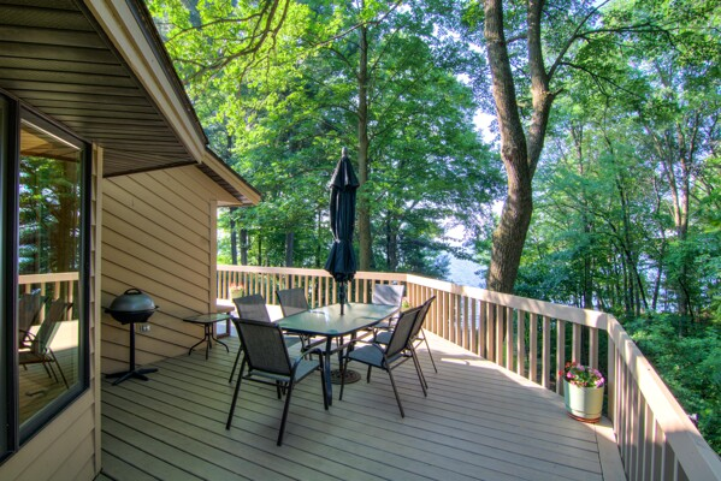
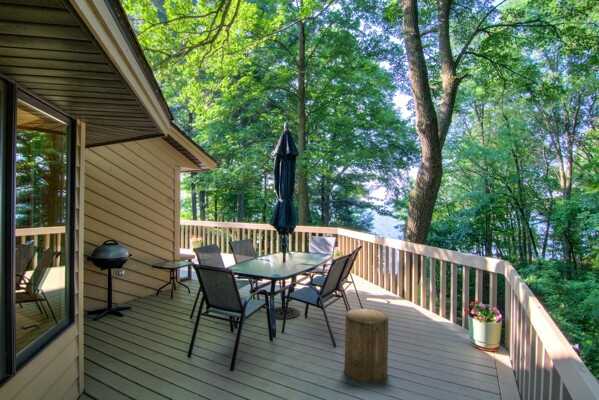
+ stool (366, 343)
